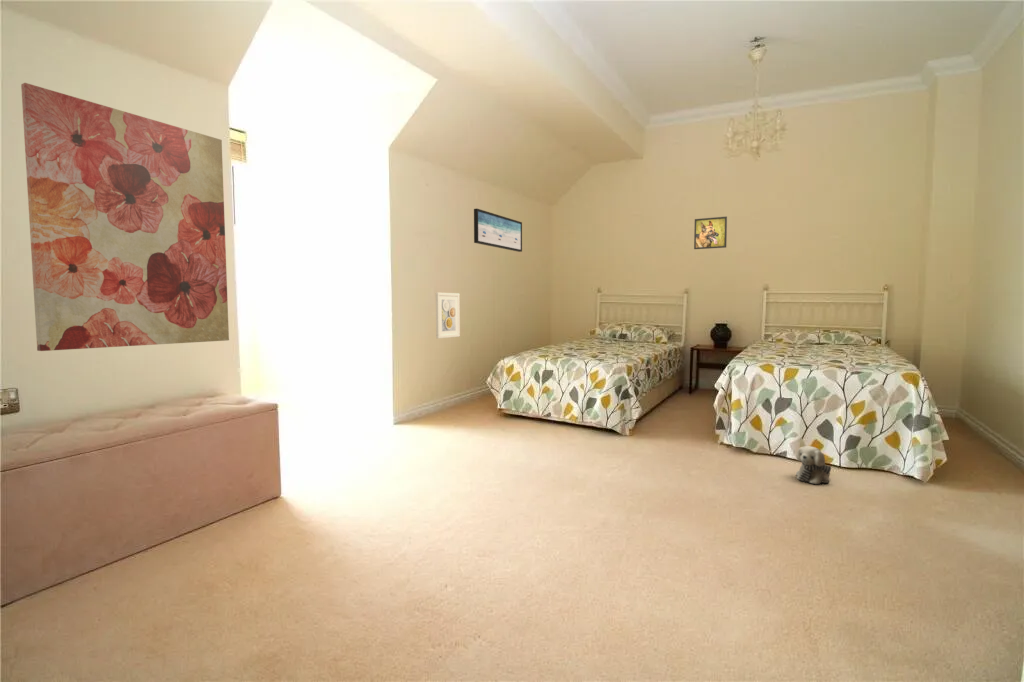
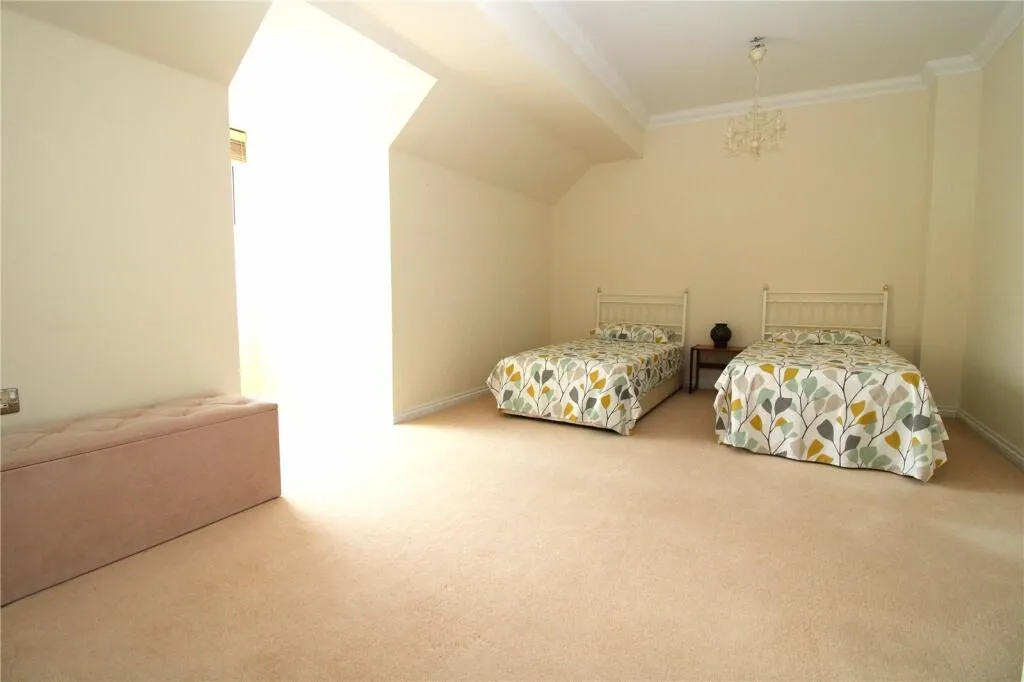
- wall art (499, 231)
- wall art (141, 231)
- plush toy (819, 462)
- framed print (710, 233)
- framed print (448, 315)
